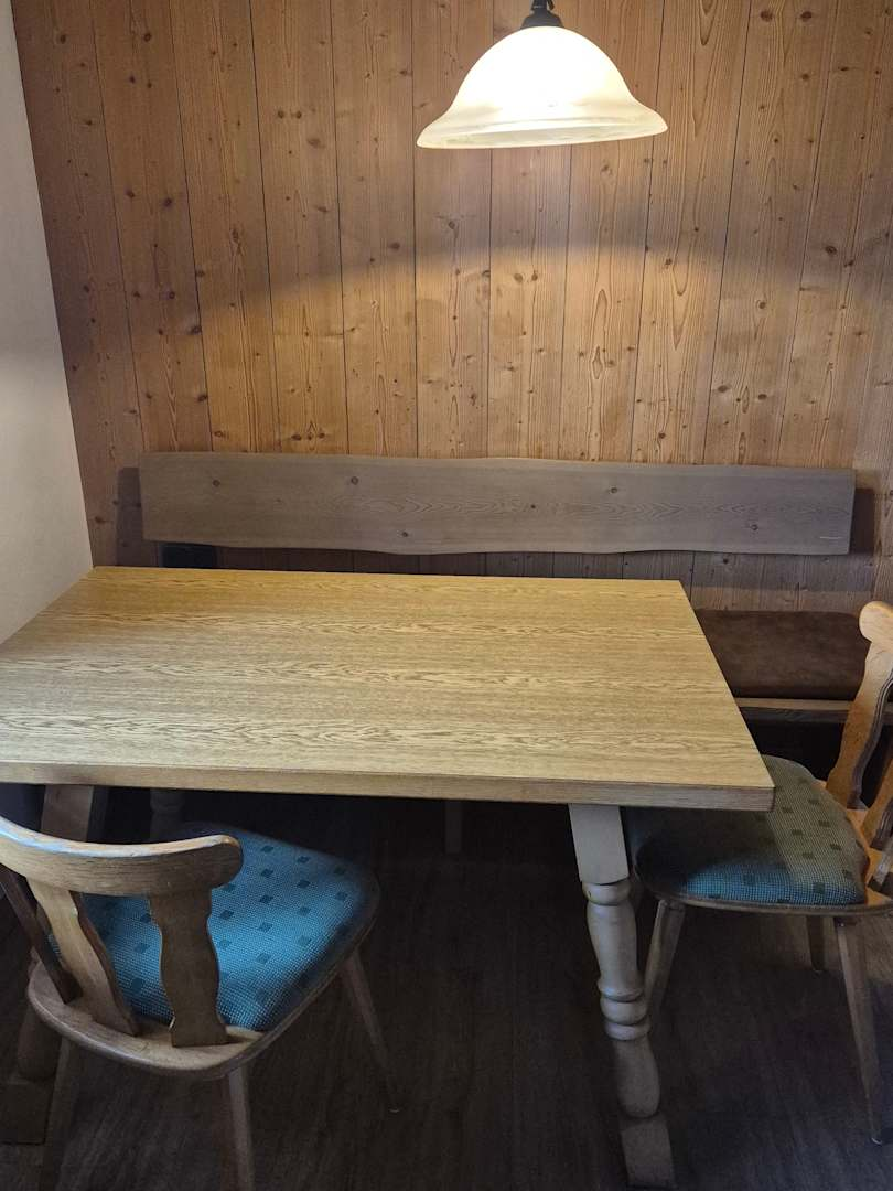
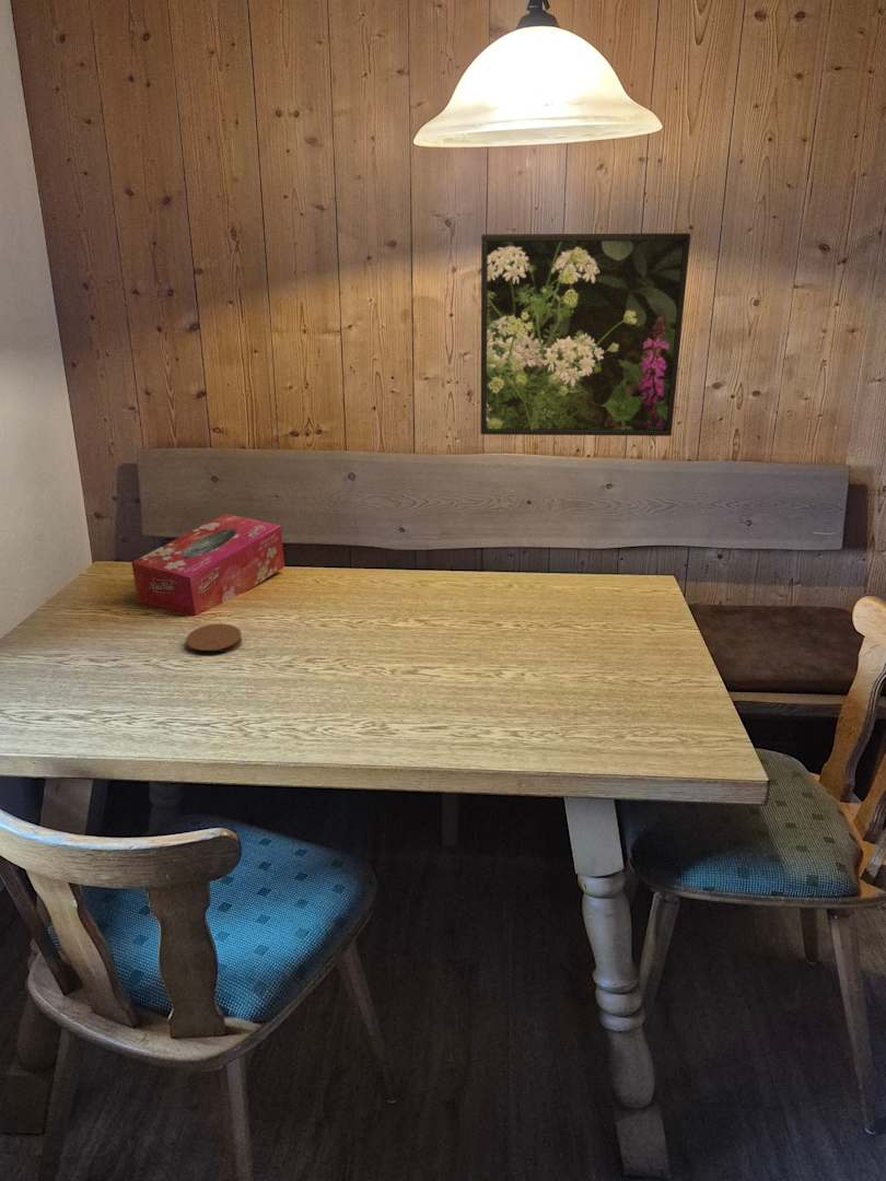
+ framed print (580, 338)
+ coaster (213, 640)
+ tissue box (211, 564)
